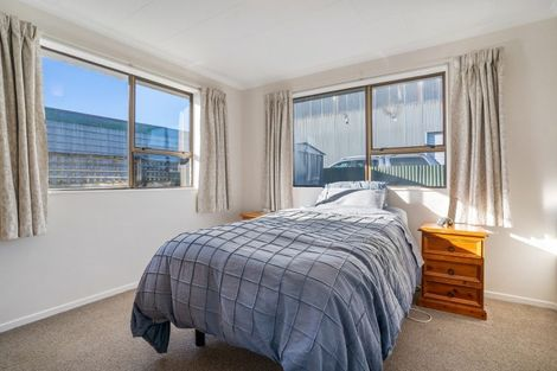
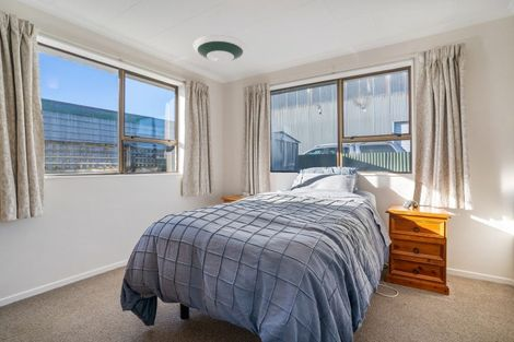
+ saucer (220, 54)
